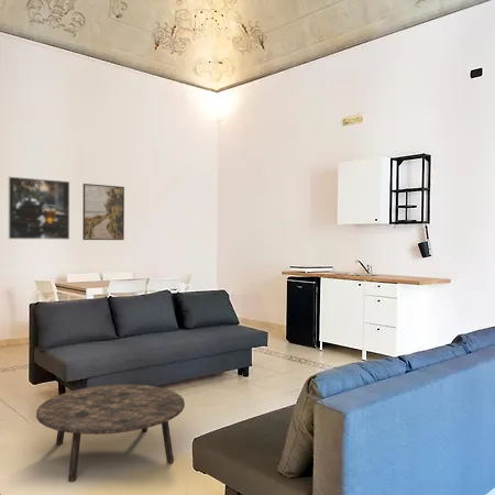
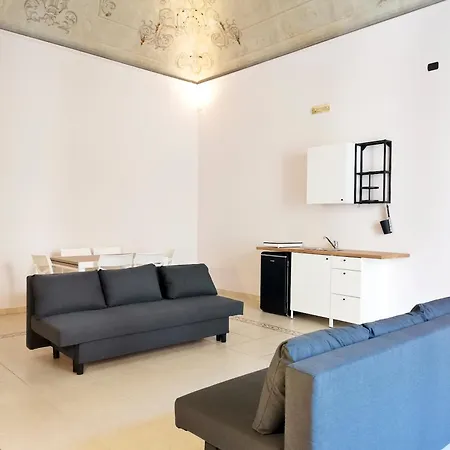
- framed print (103, 212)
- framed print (40, 209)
- coffee table (112, 428)
